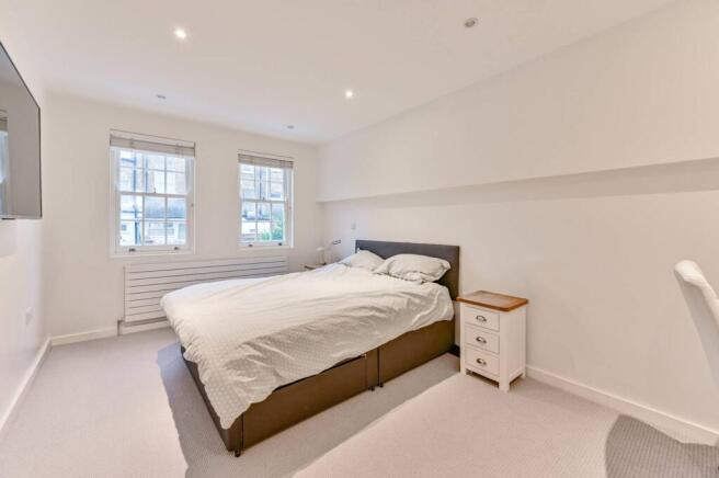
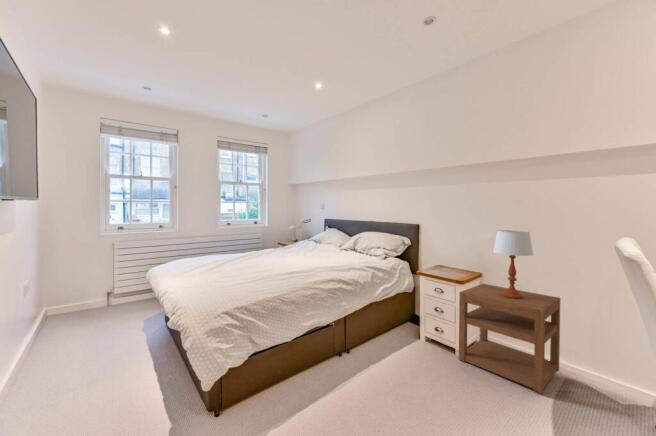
+ nightstand (507, 329)
+ table lamp (512, 263)
